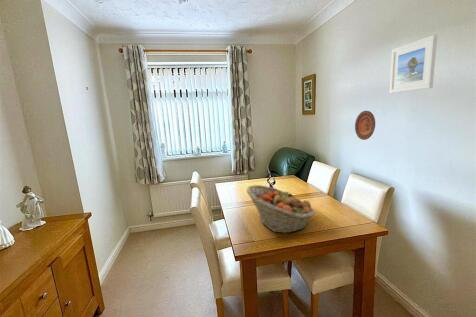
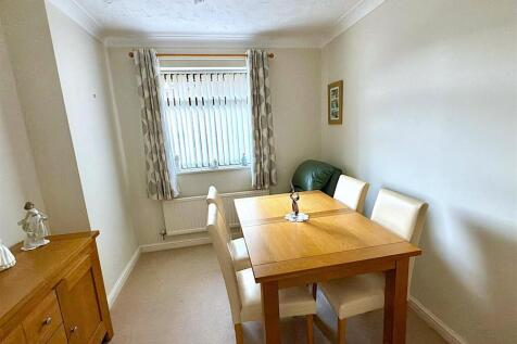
- decorative plate (365, 125)
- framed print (410, 67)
- fruit basket (279, 204)
